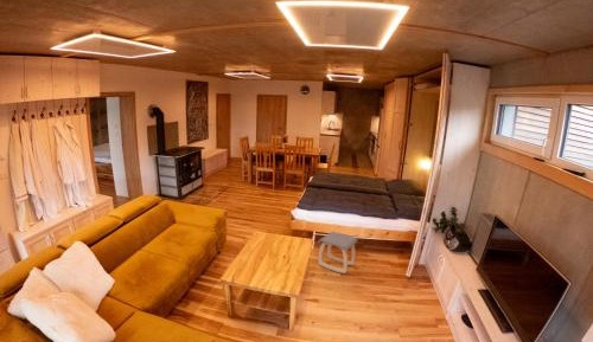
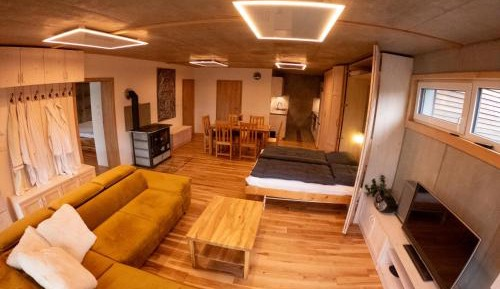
- stool (340, 249)
